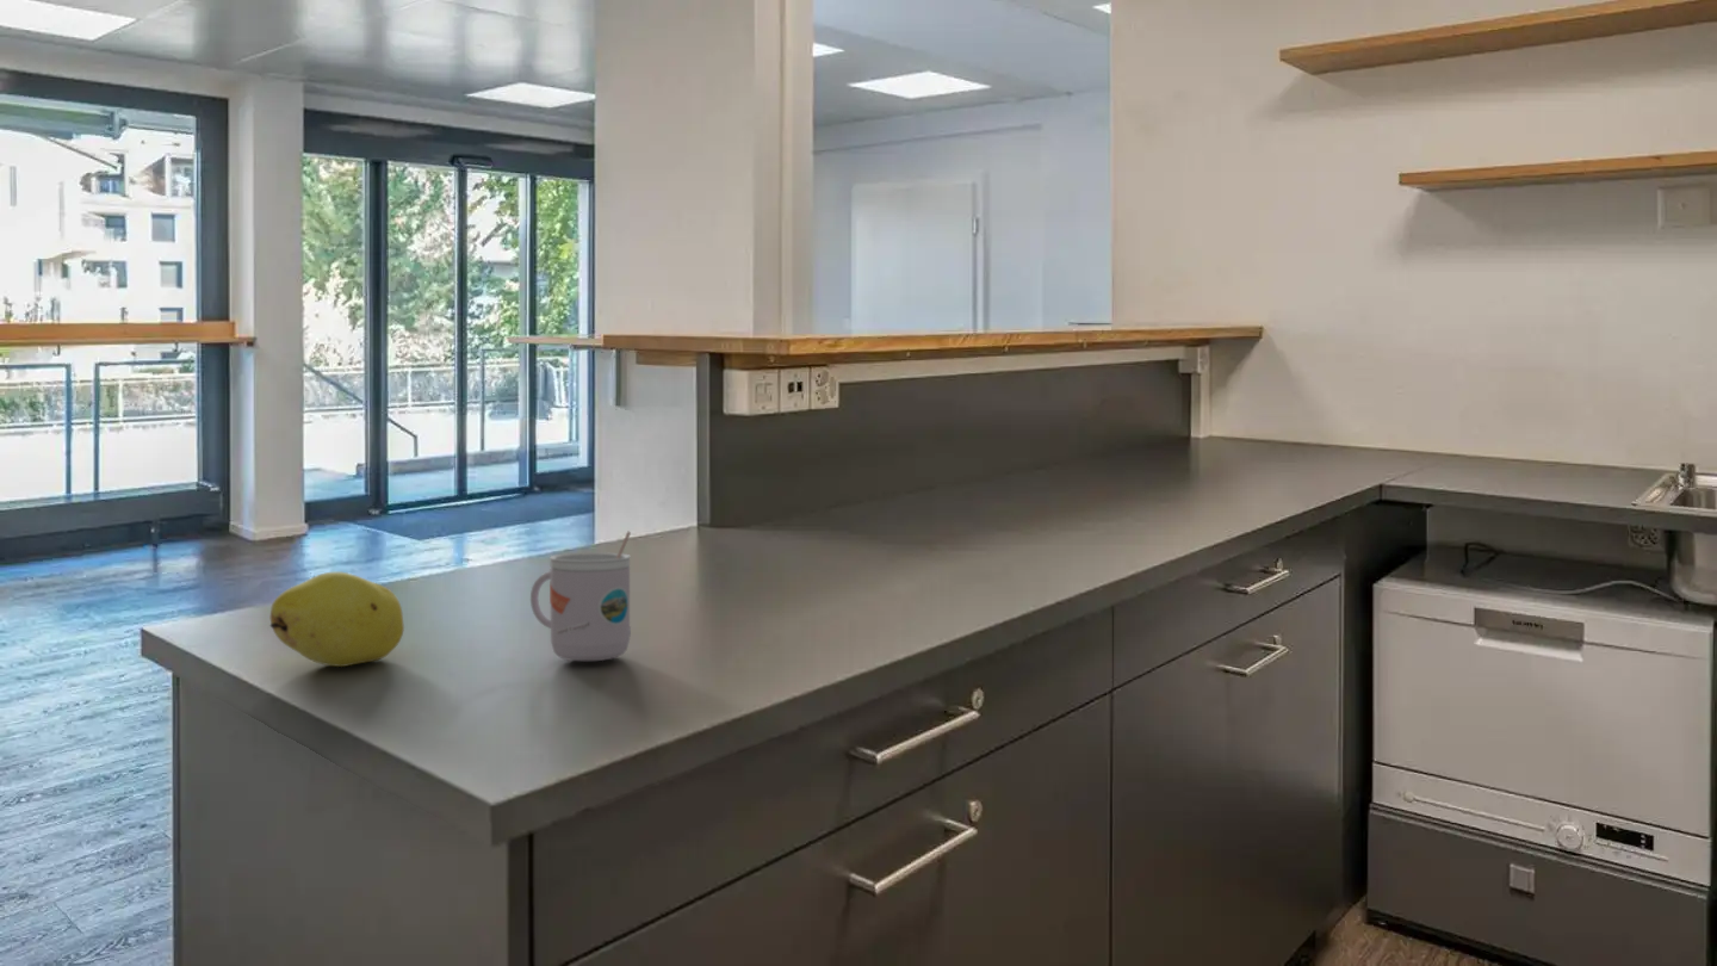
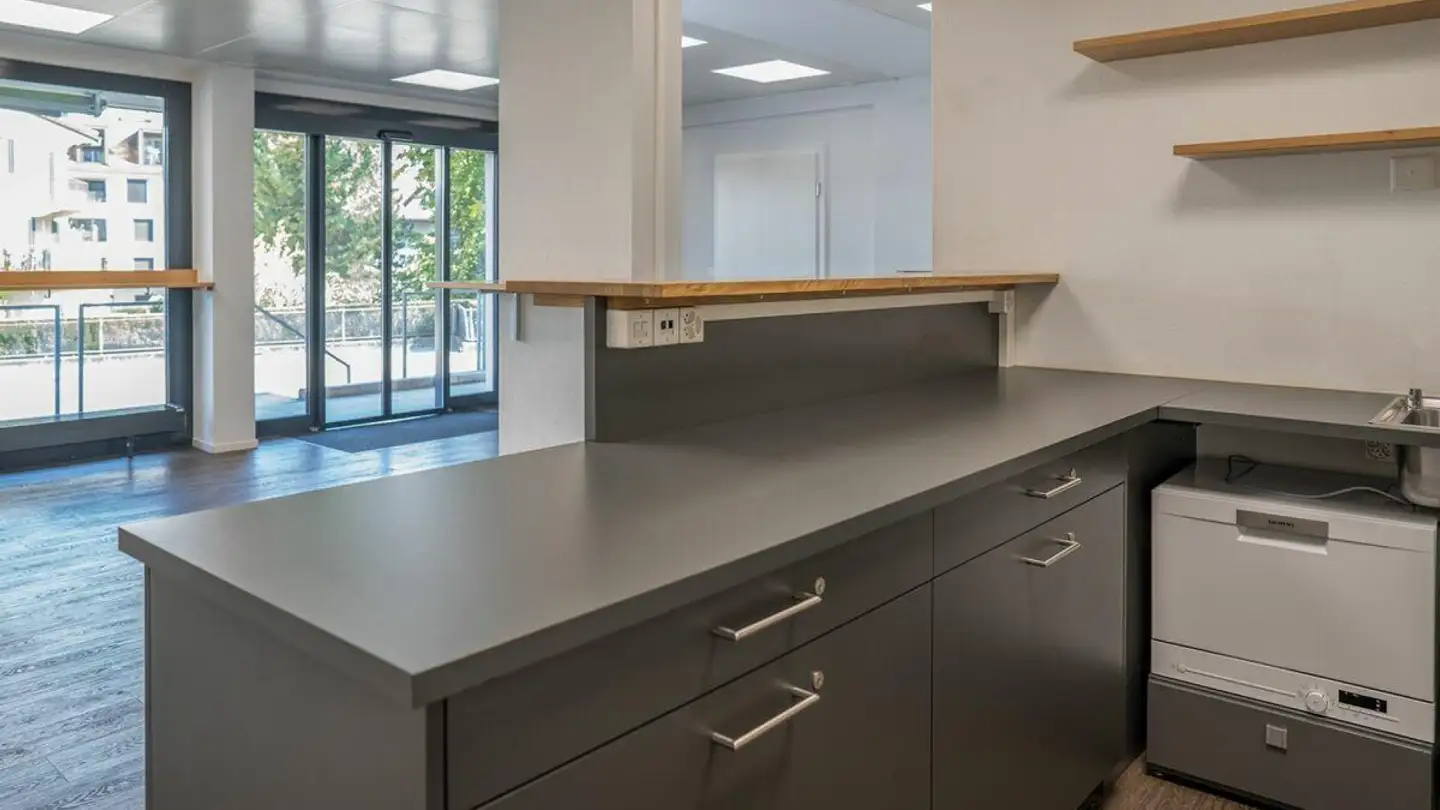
- fruit (333, 618)
- mug (579, 593)
